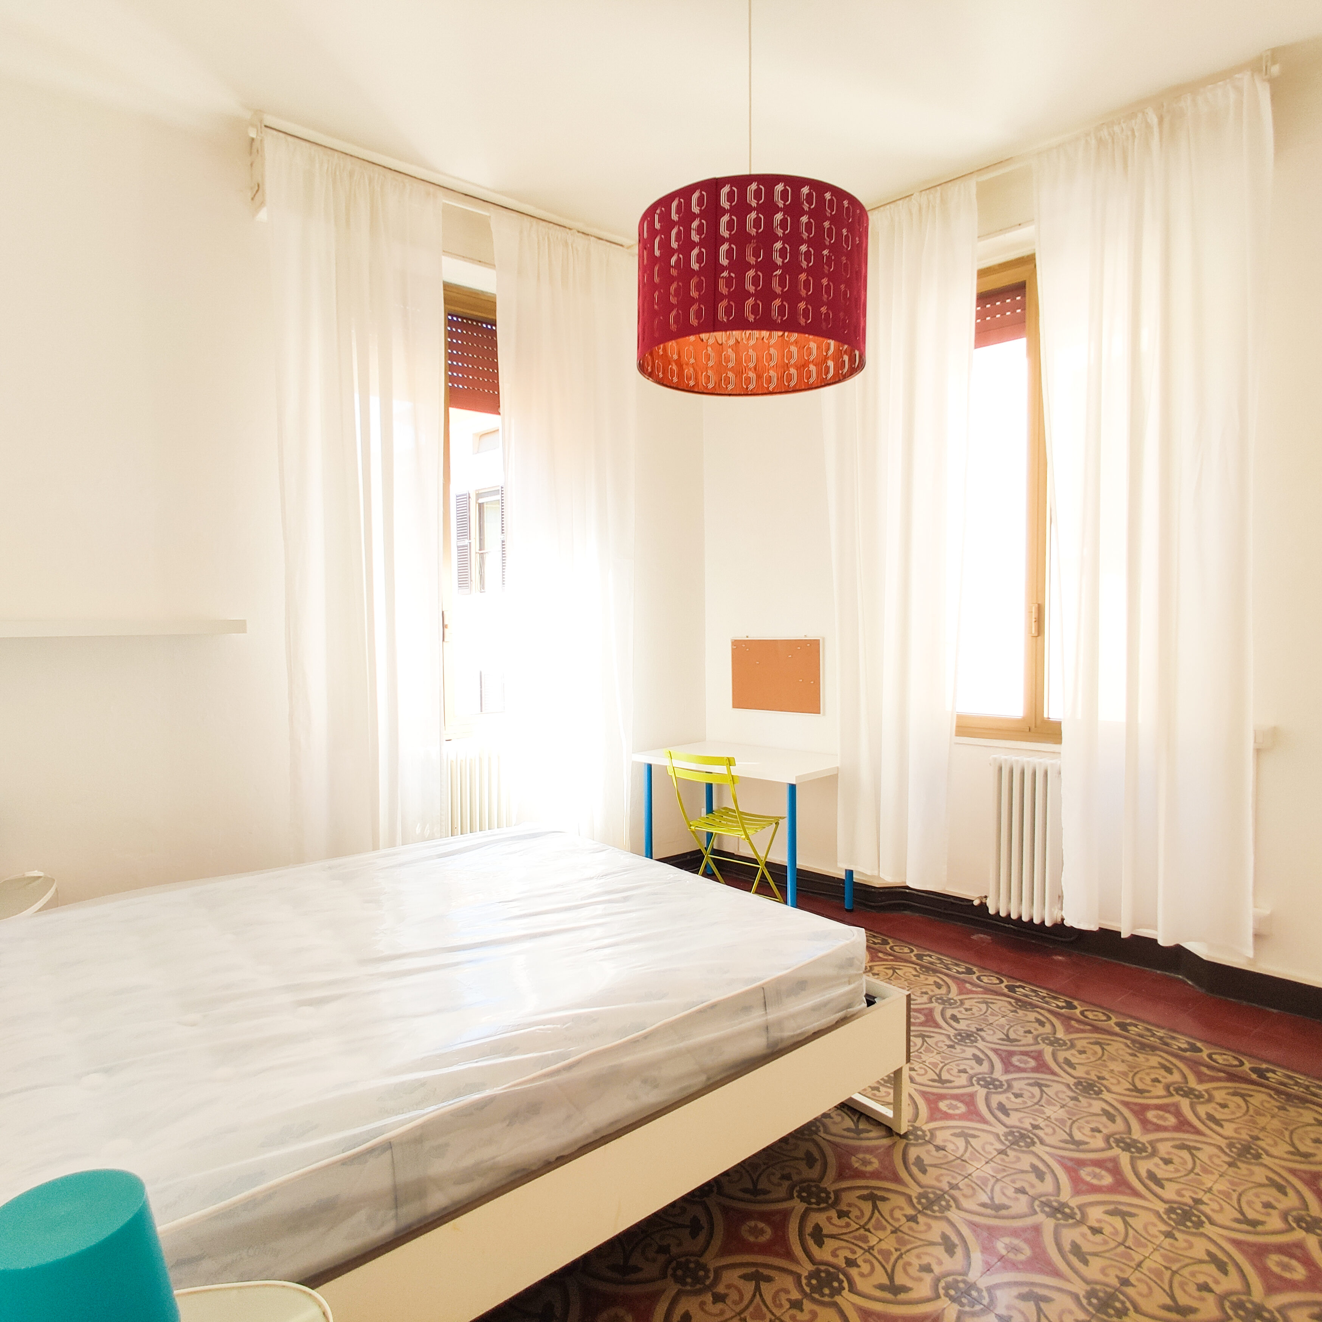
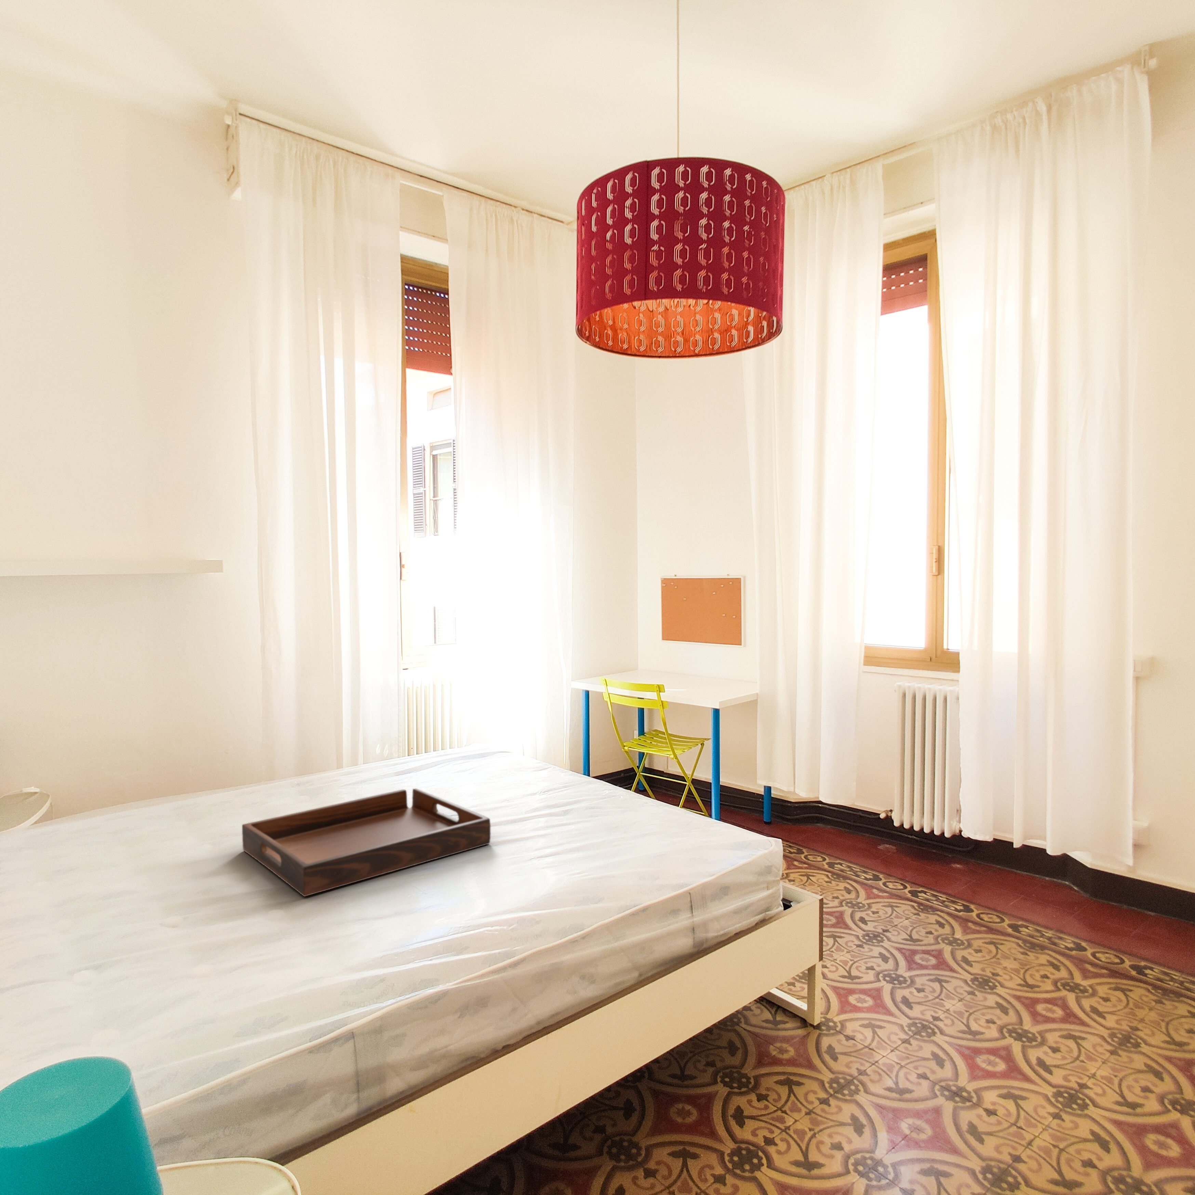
+ serving tray (367, 834)
